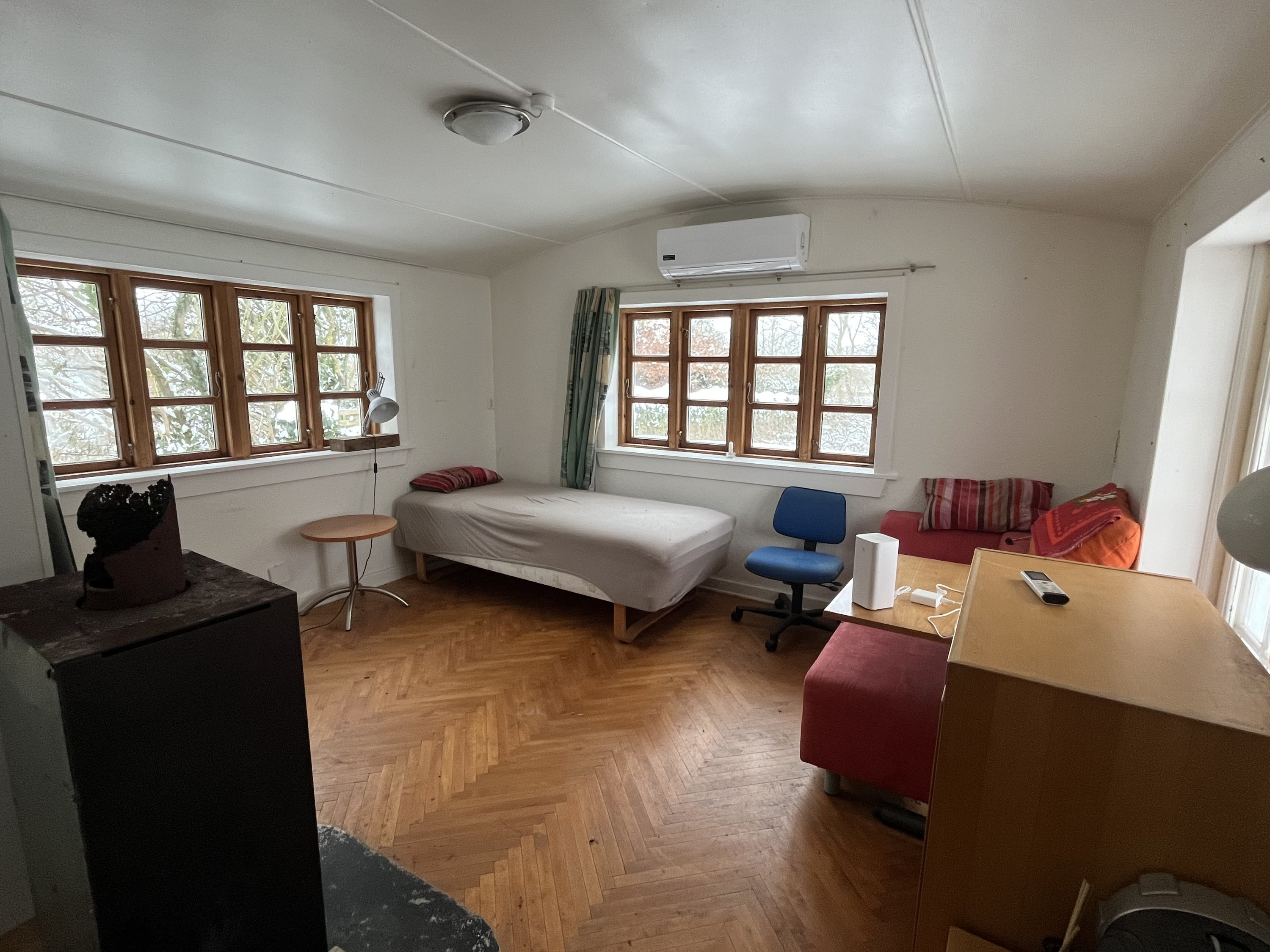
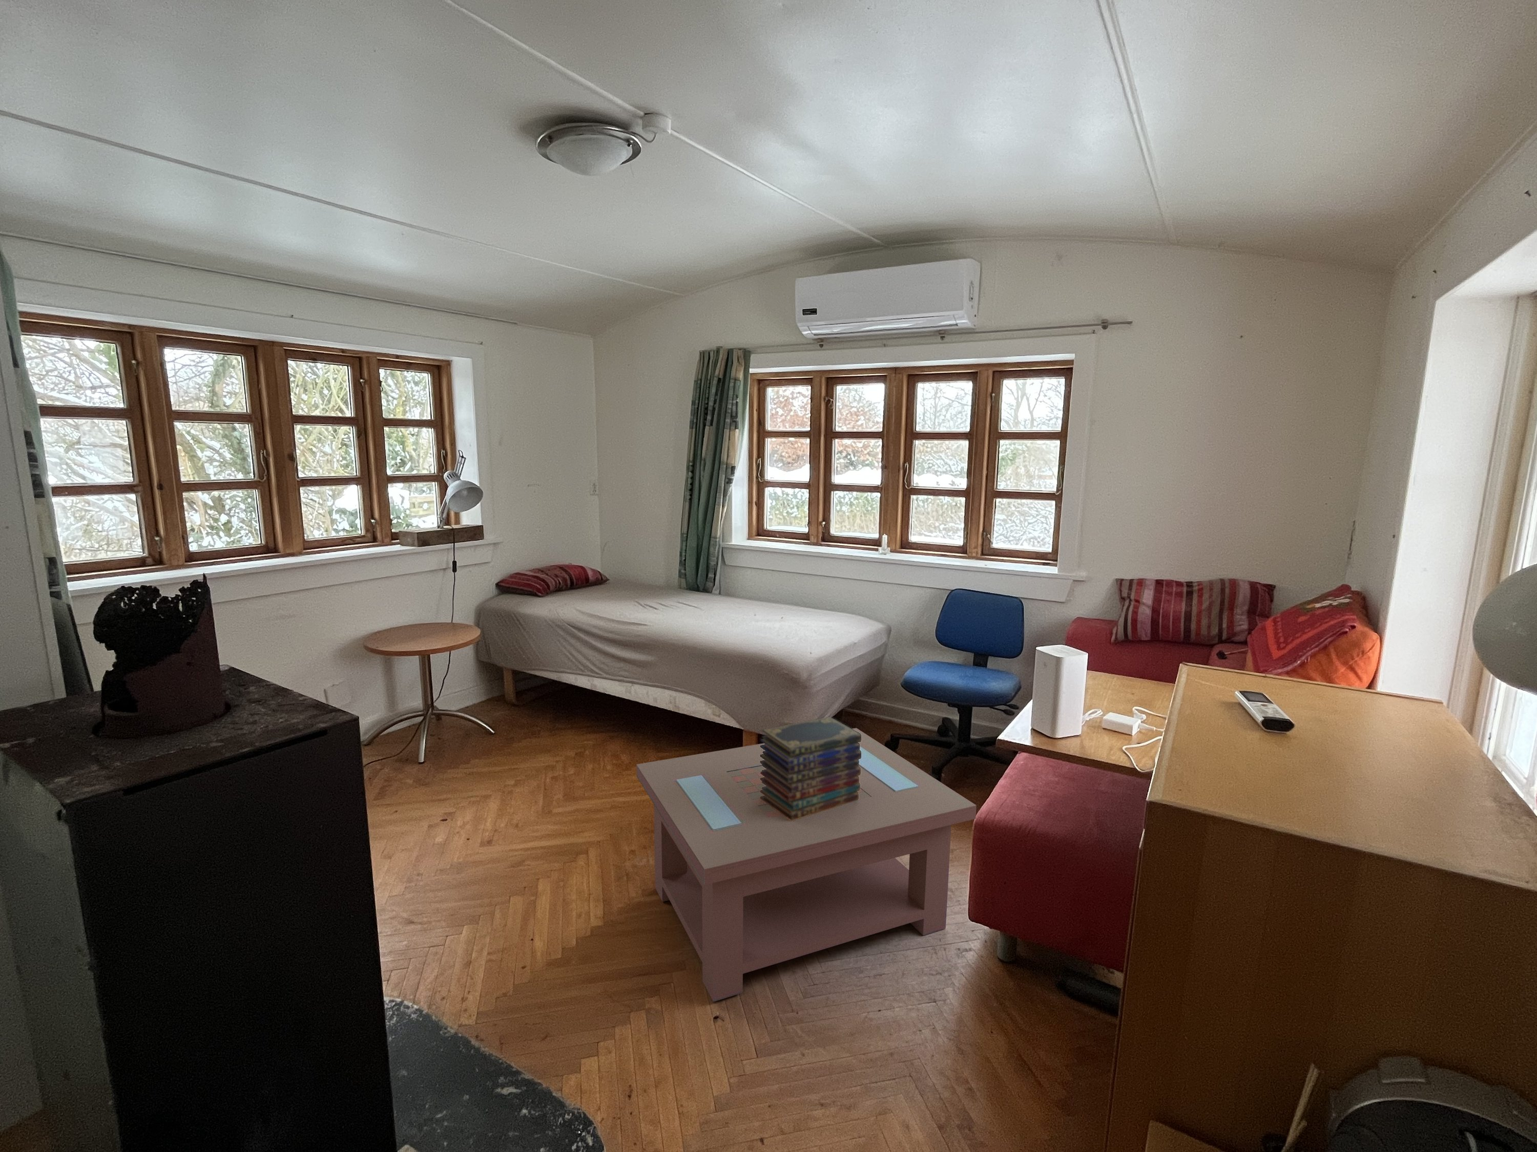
+ coffee table (795, 846)
+ book stack (810, 765)
